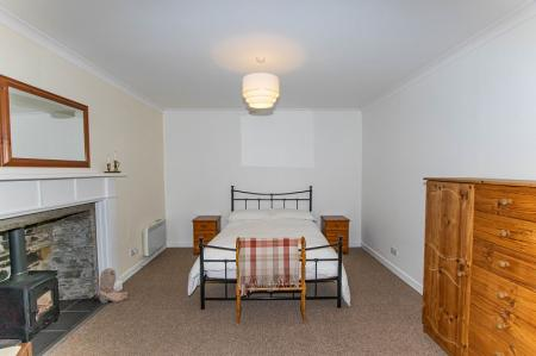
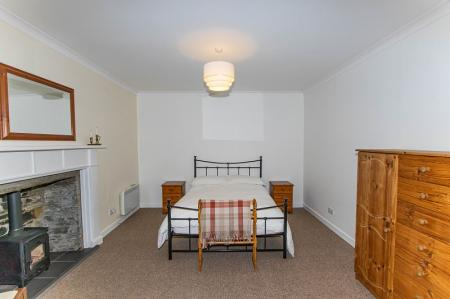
- boots (113, 283)
